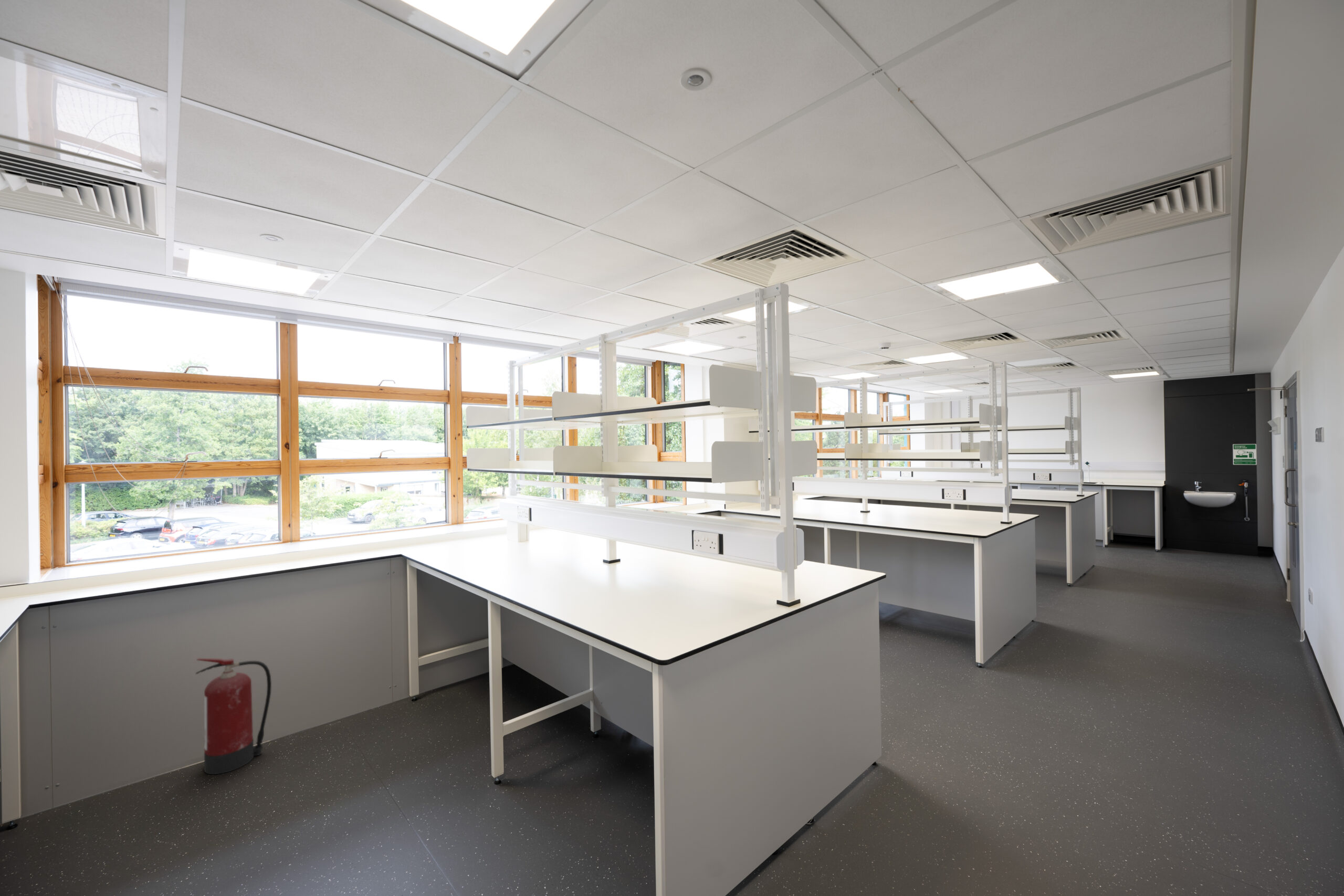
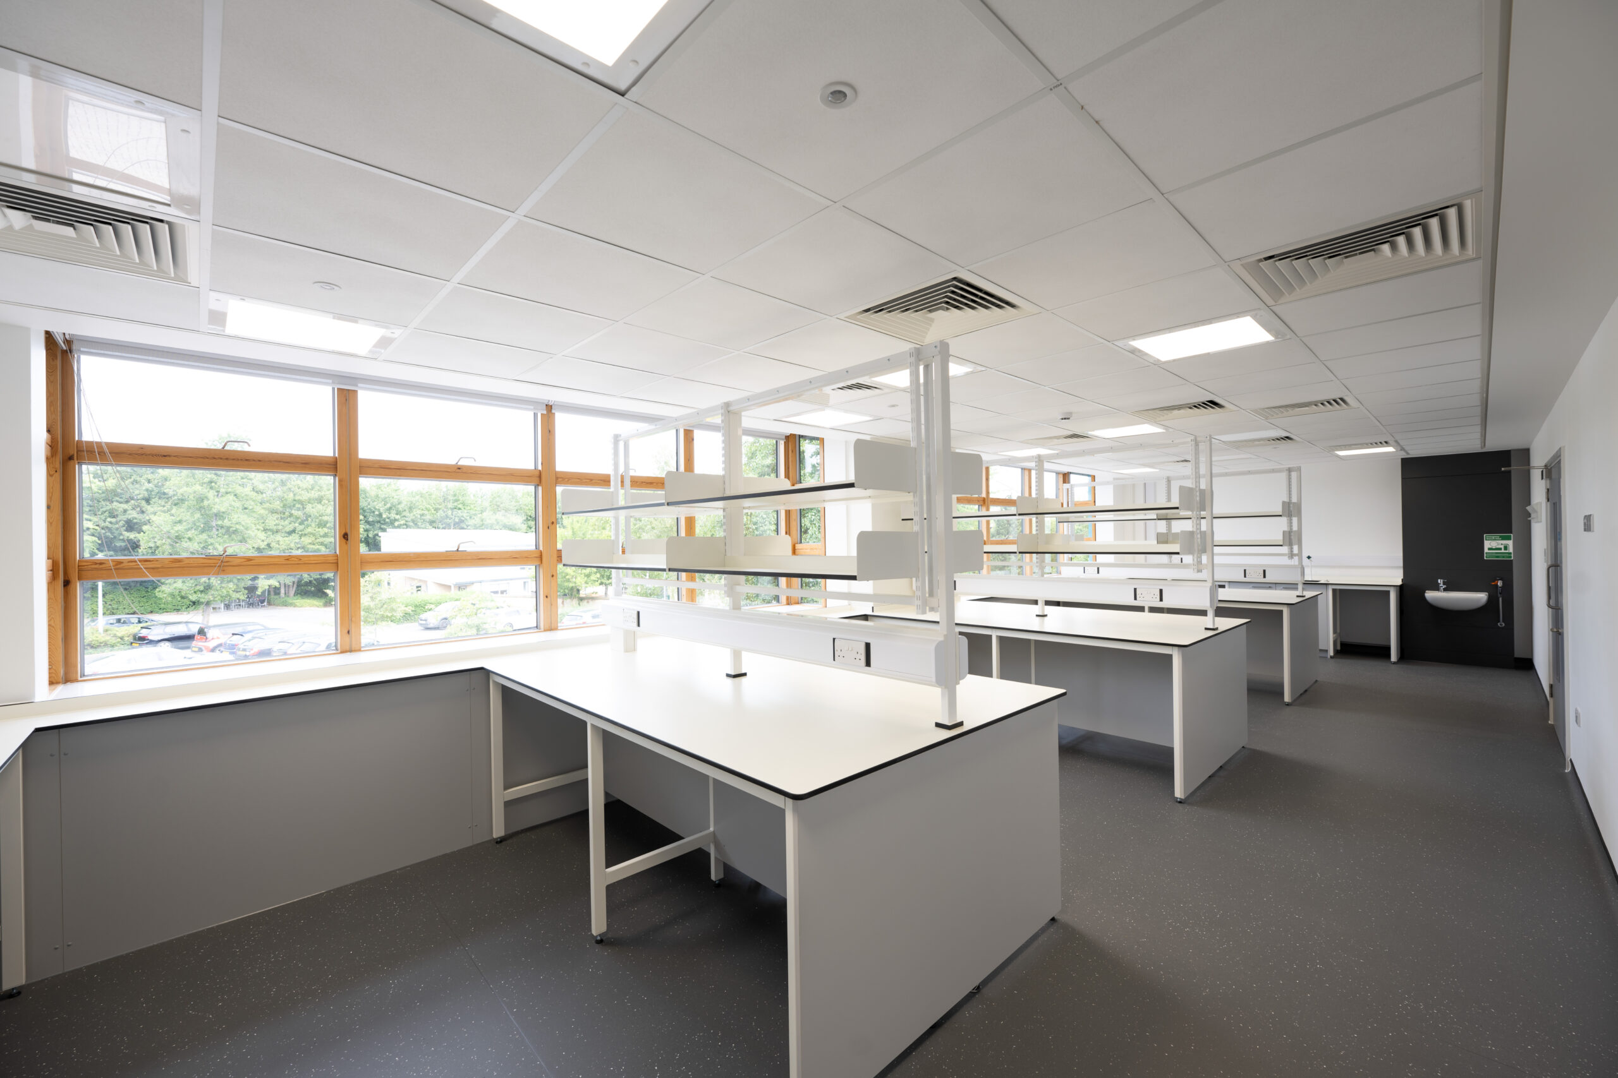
- fire extinguisher (235, 706)
